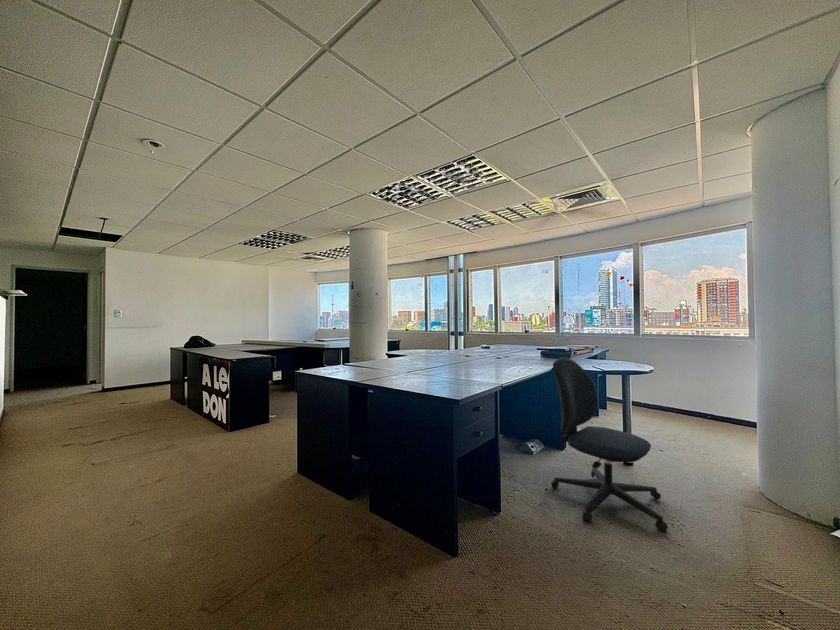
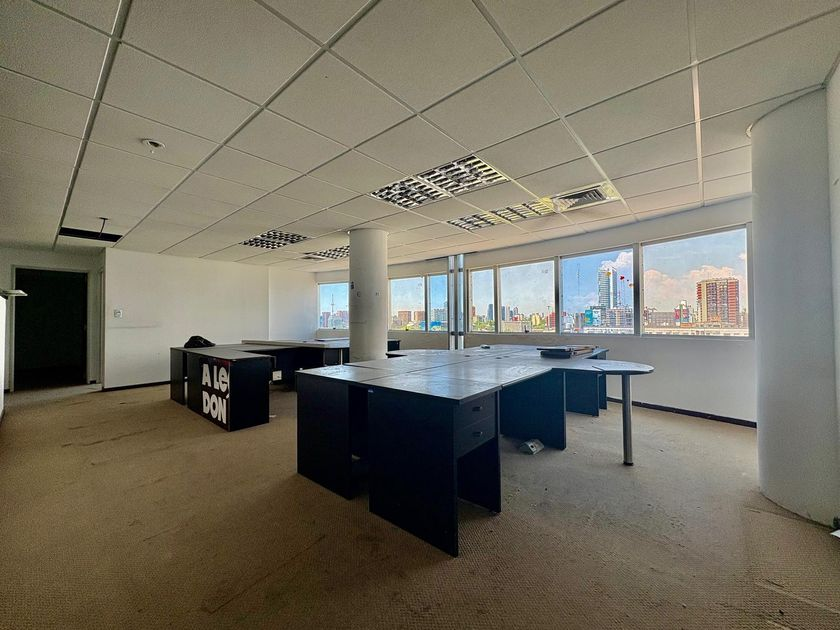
- office chair (605, 431)
